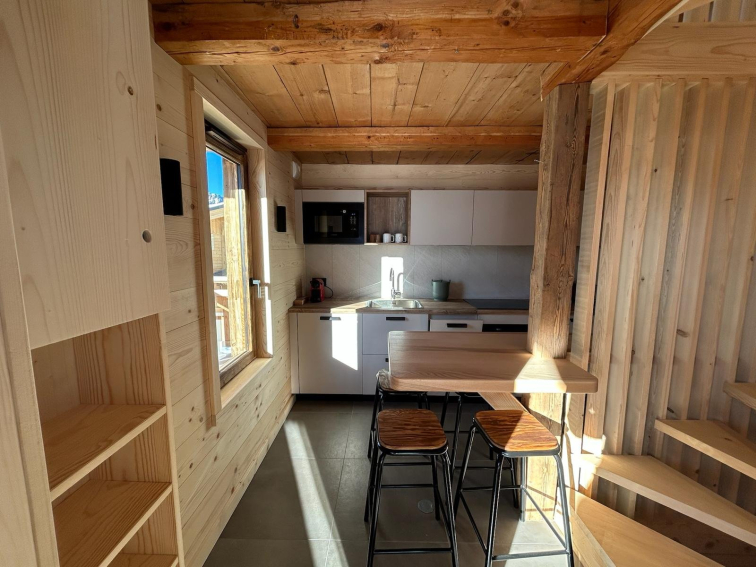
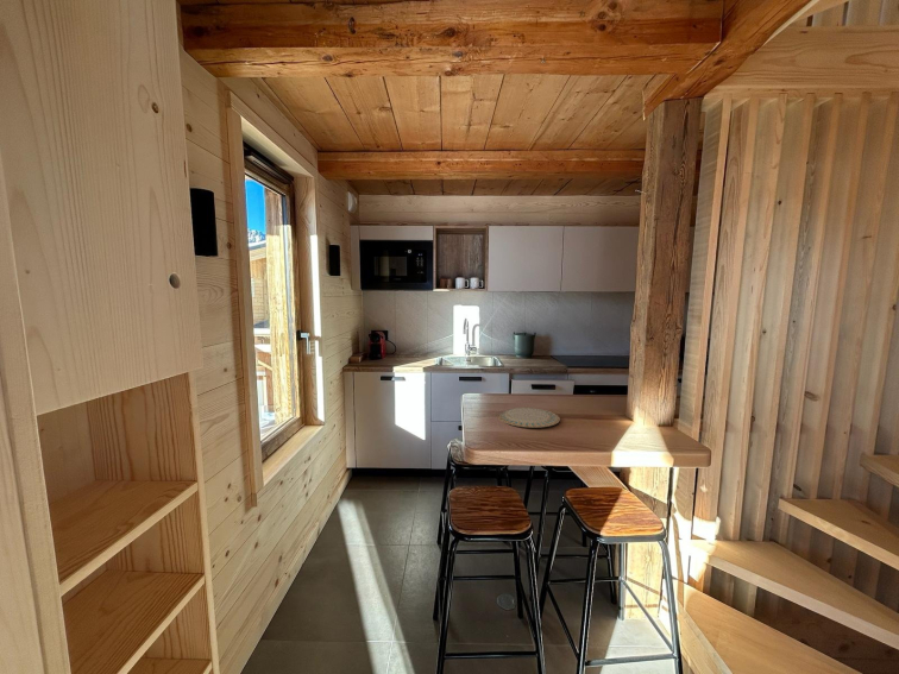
+ chinaware (527, 415)
